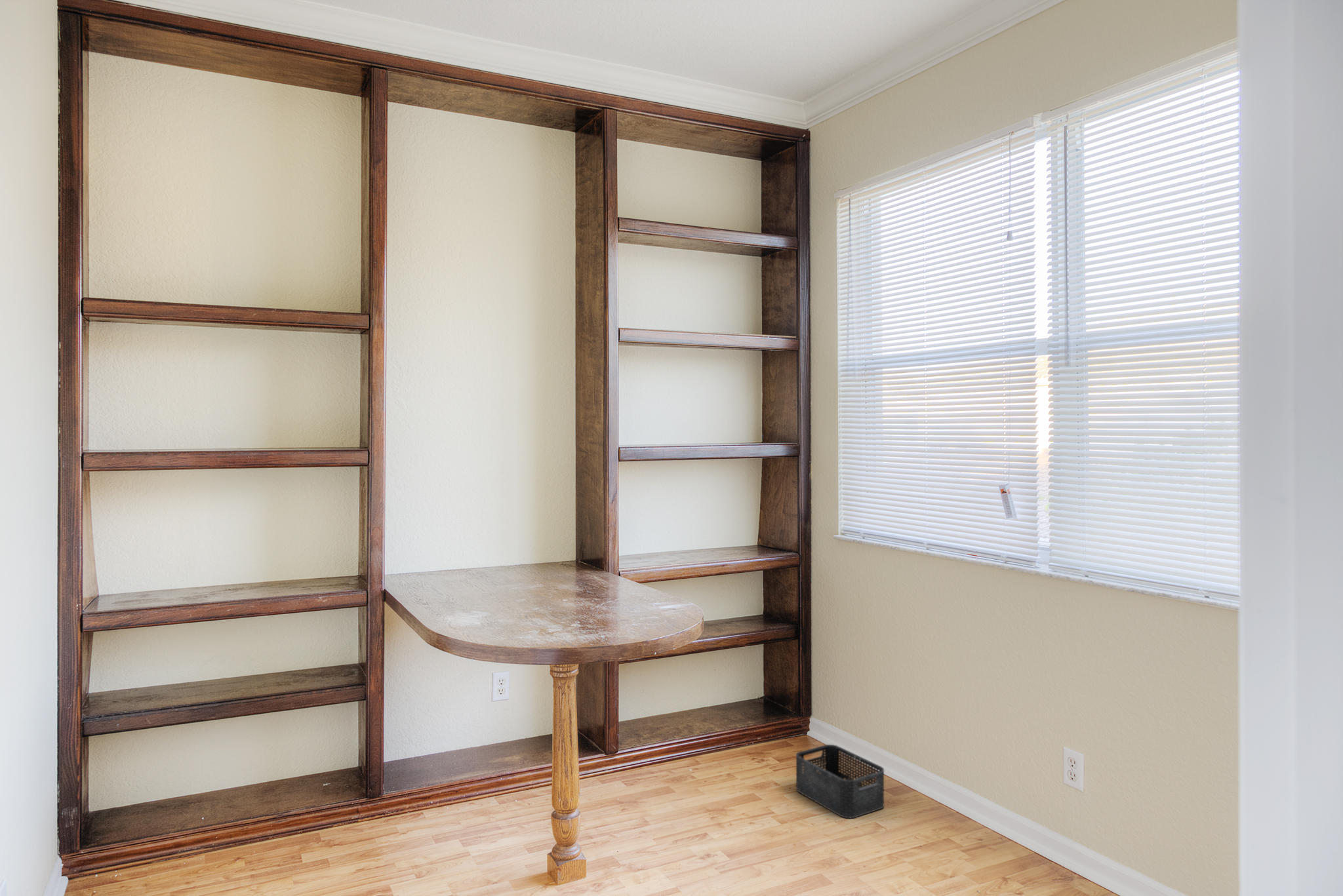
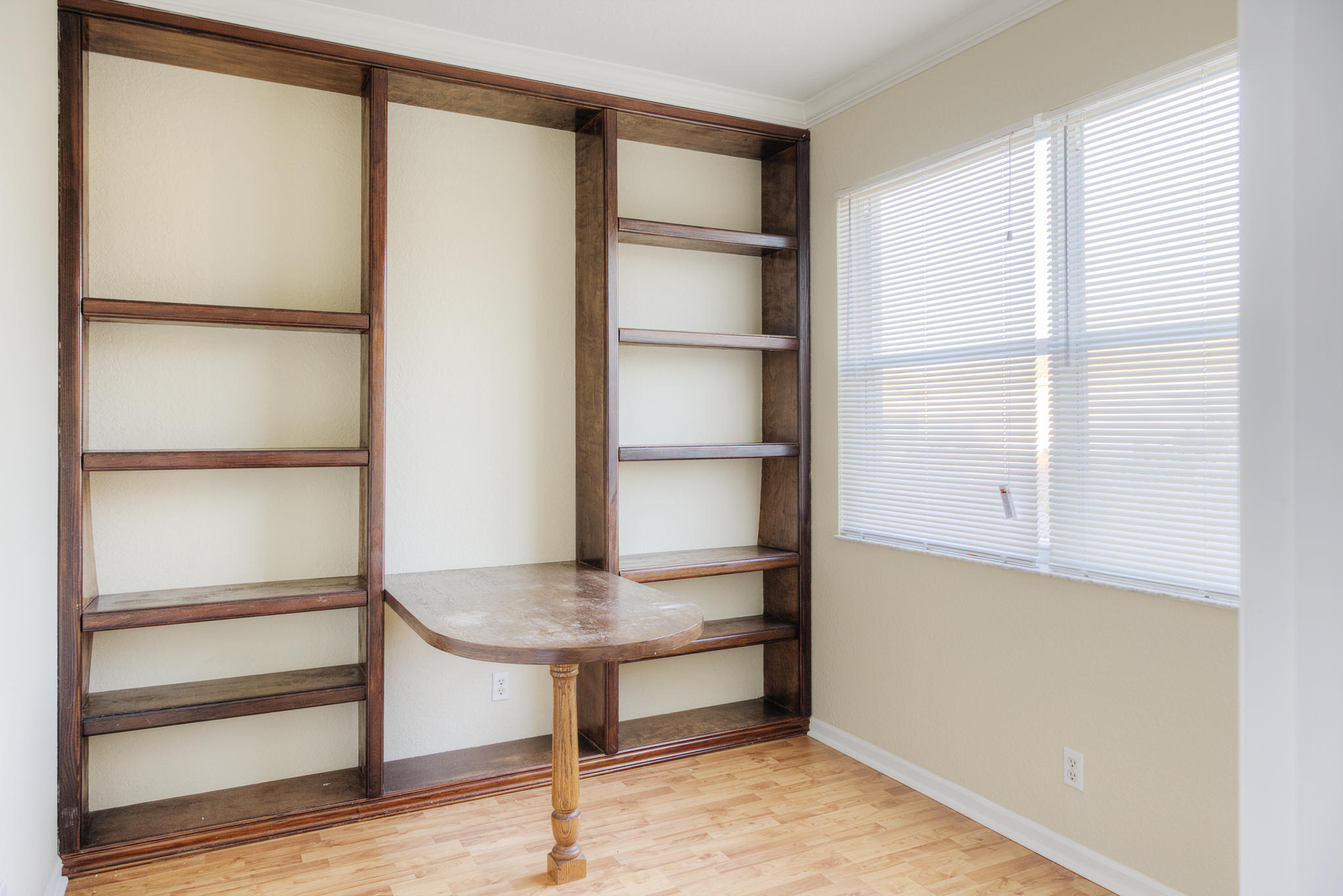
- storage bin (839, 779)
